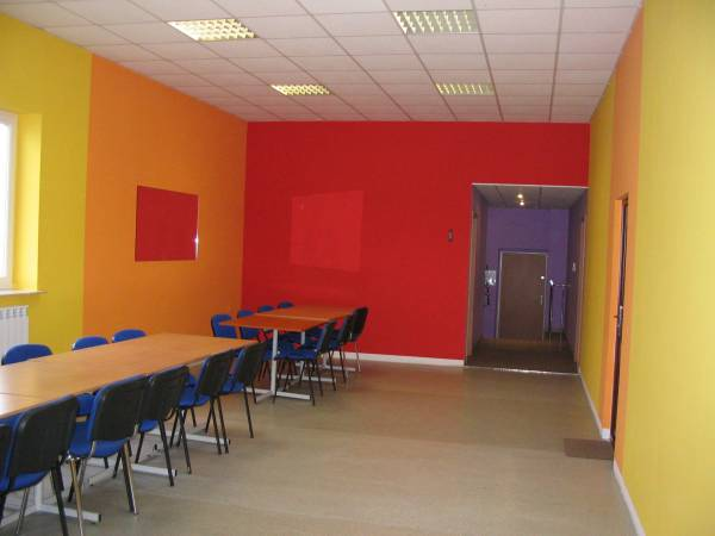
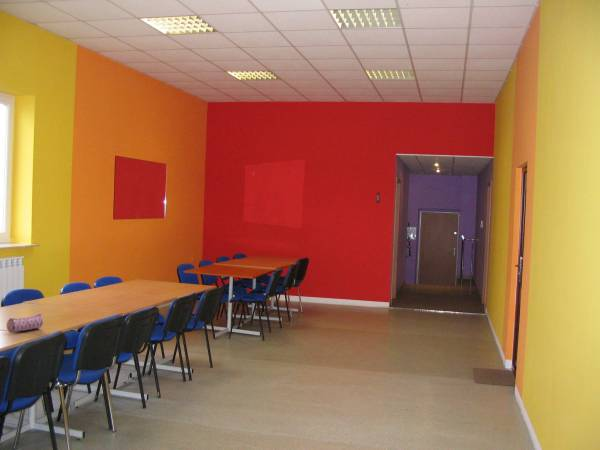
+ pencil case (24, 322)
